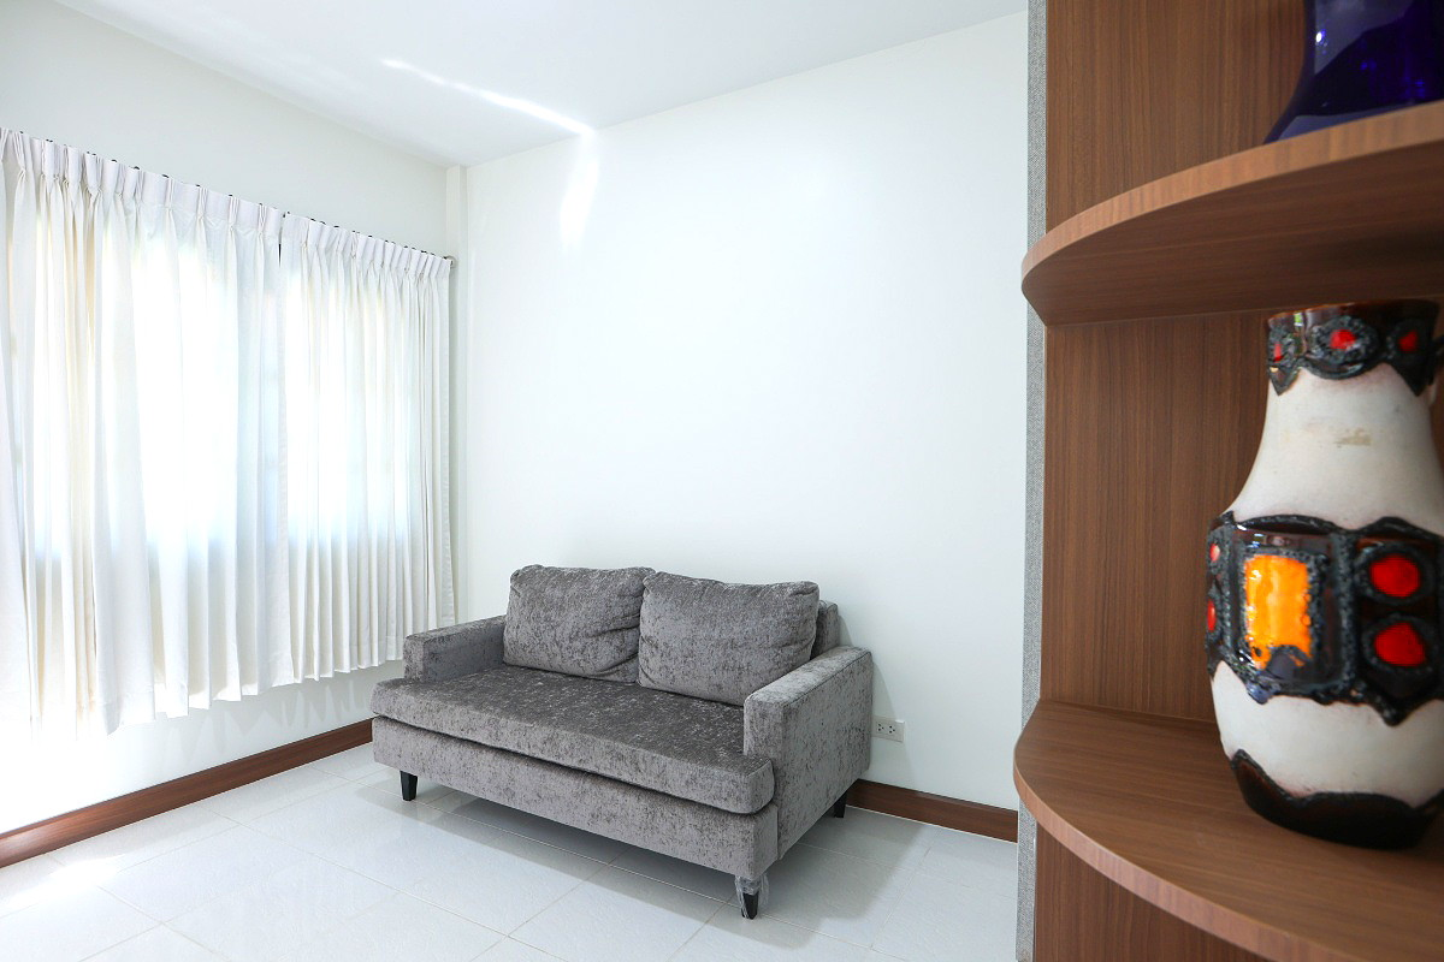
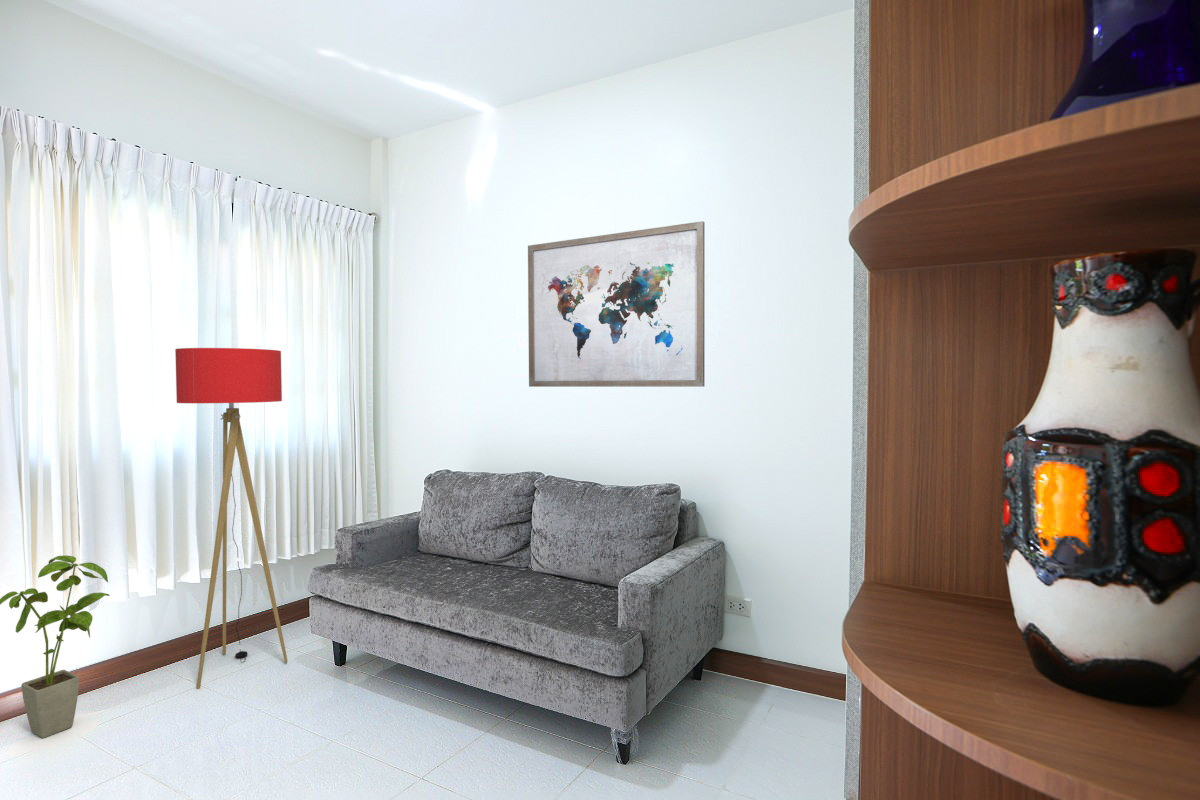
+ house plant (63, 640)
+ floor lamp (234, 511)
+ wall art (609, 310)
